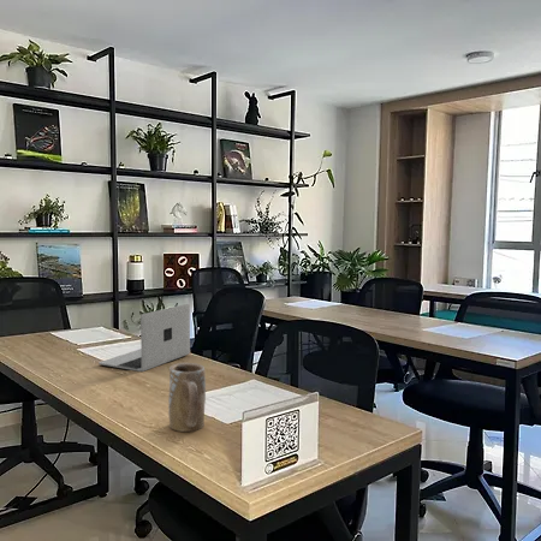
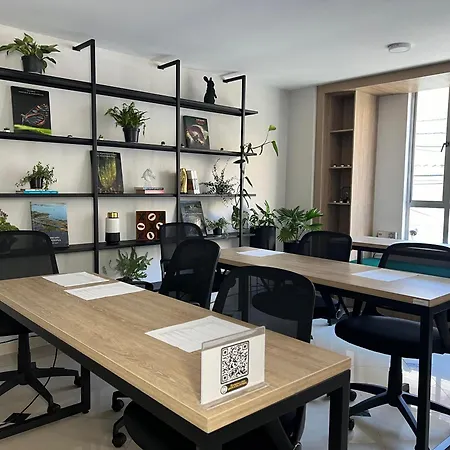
- mug (191, 398)
- laptop (145, 333)
